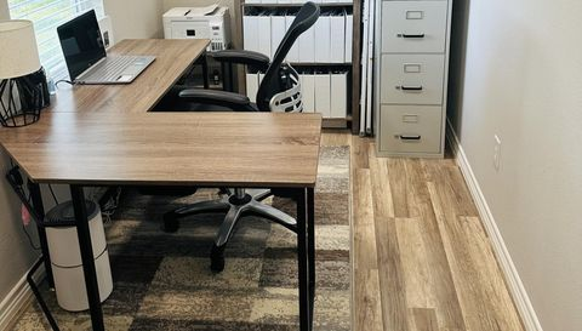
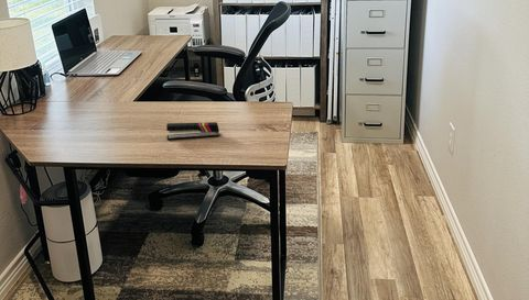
+ stapler (192, 130)
